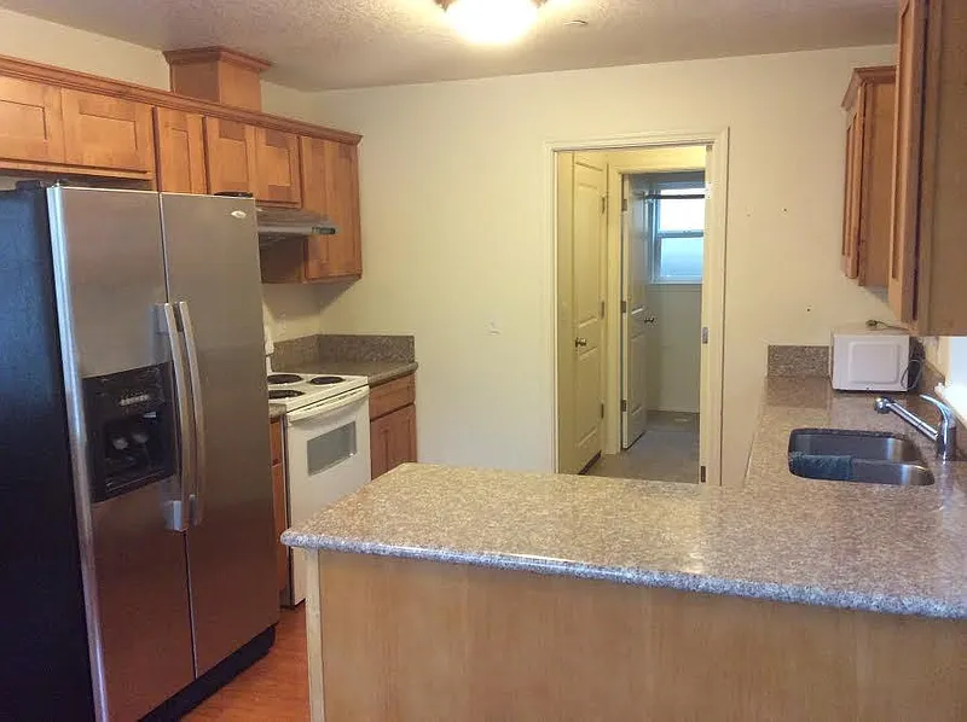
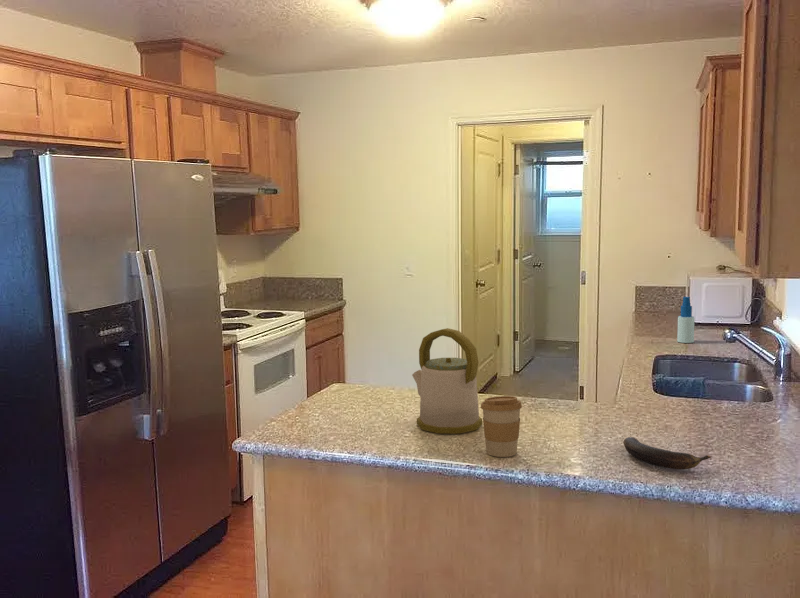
+ kettle (443, 376)
+ spray bottle (686, 319)
+ banana (660, 453)
+ coffee cup (501, 424)
